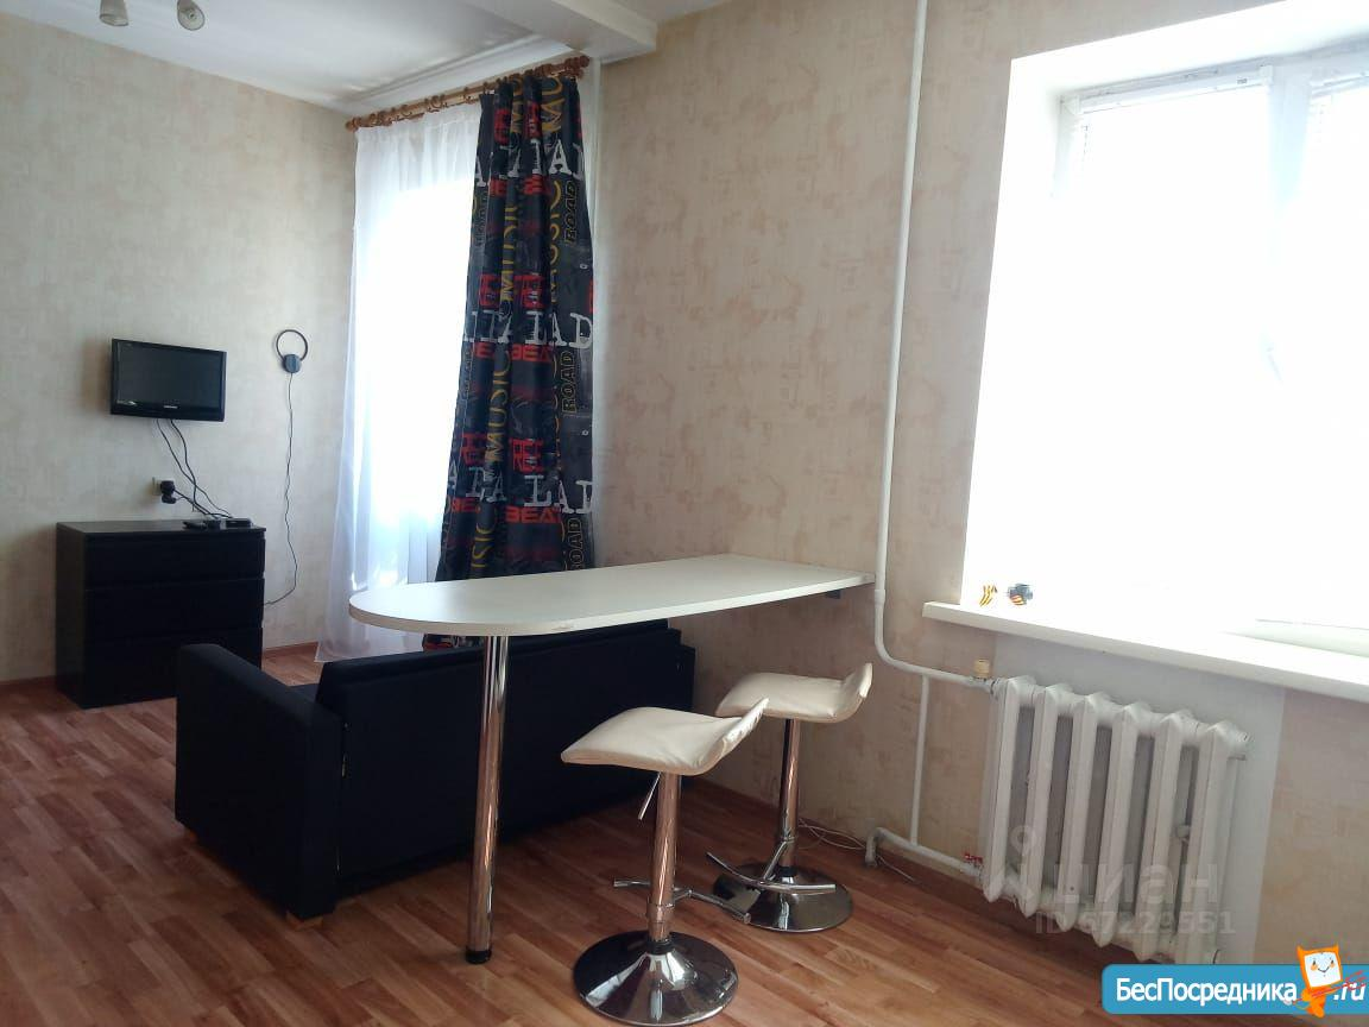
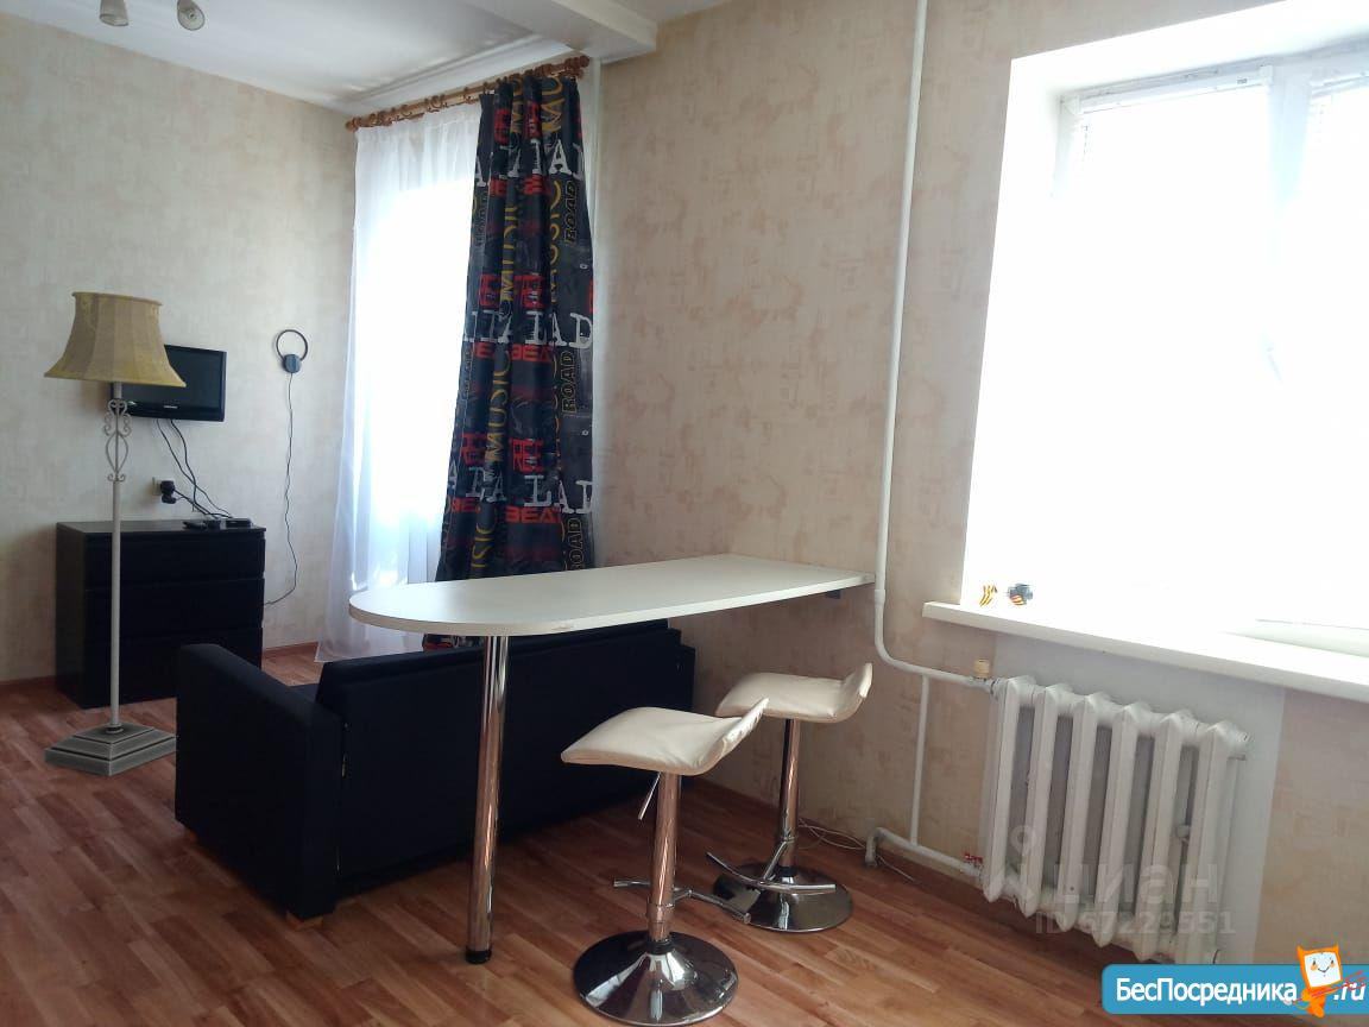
+ floor lamp (115, 531)
